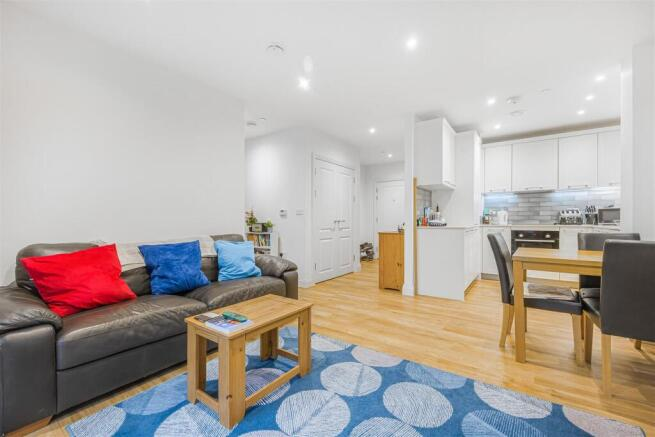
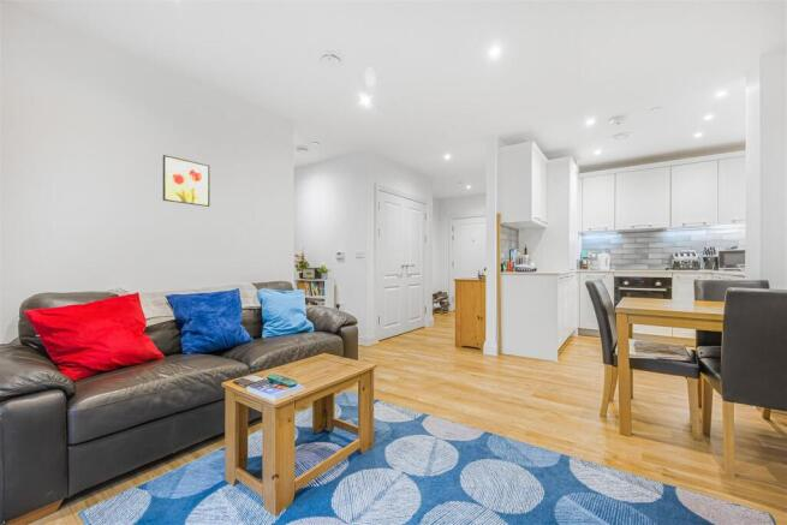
+ wall art (186, 181)
